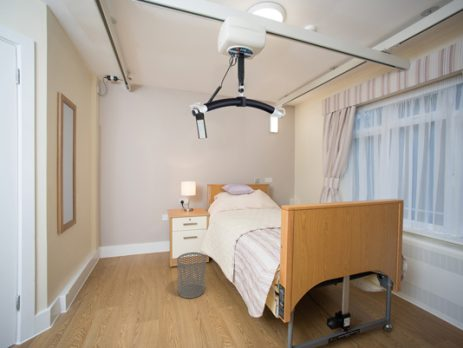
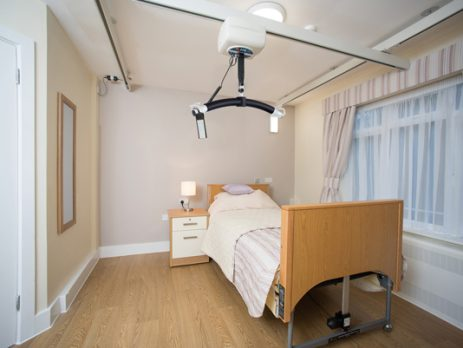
- waste bin (192, 274)
